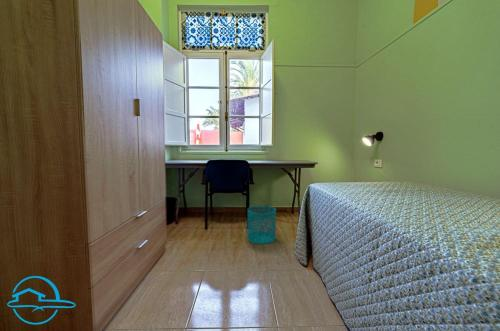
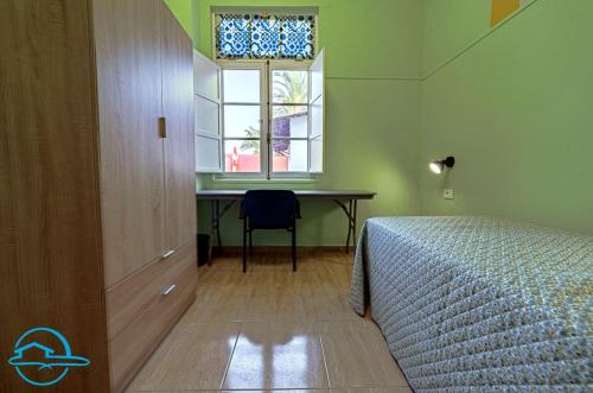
- wastebasket (261, 223)
